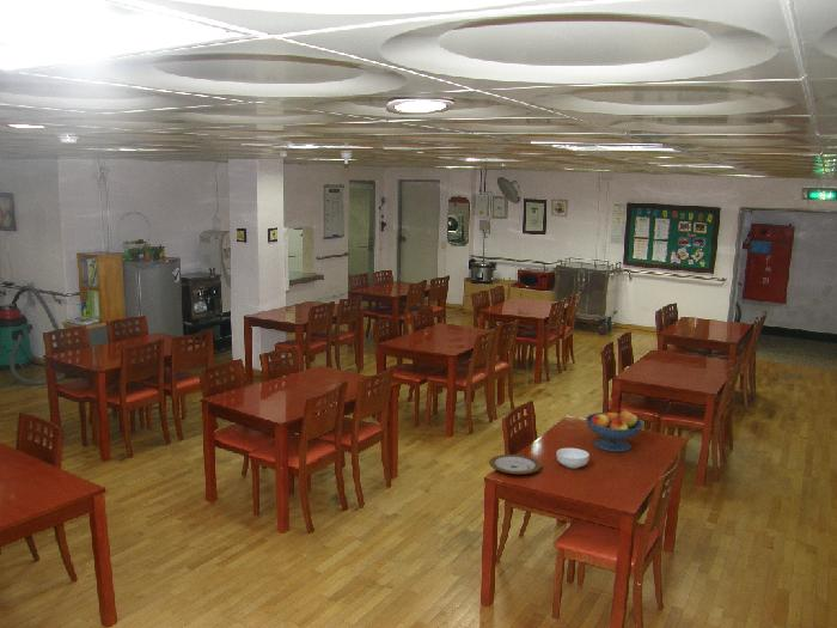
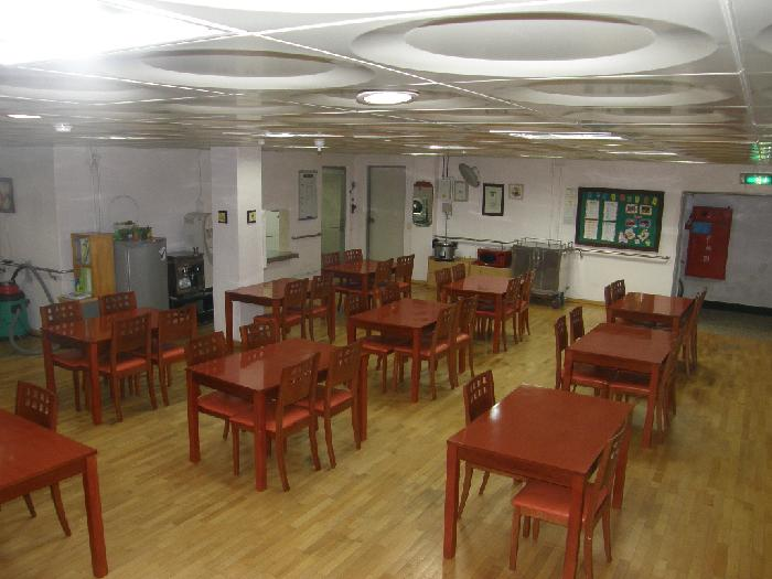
- cereal bowl (572, 458)
- fruit bowl (613, 428)
- plate (514, 465)
